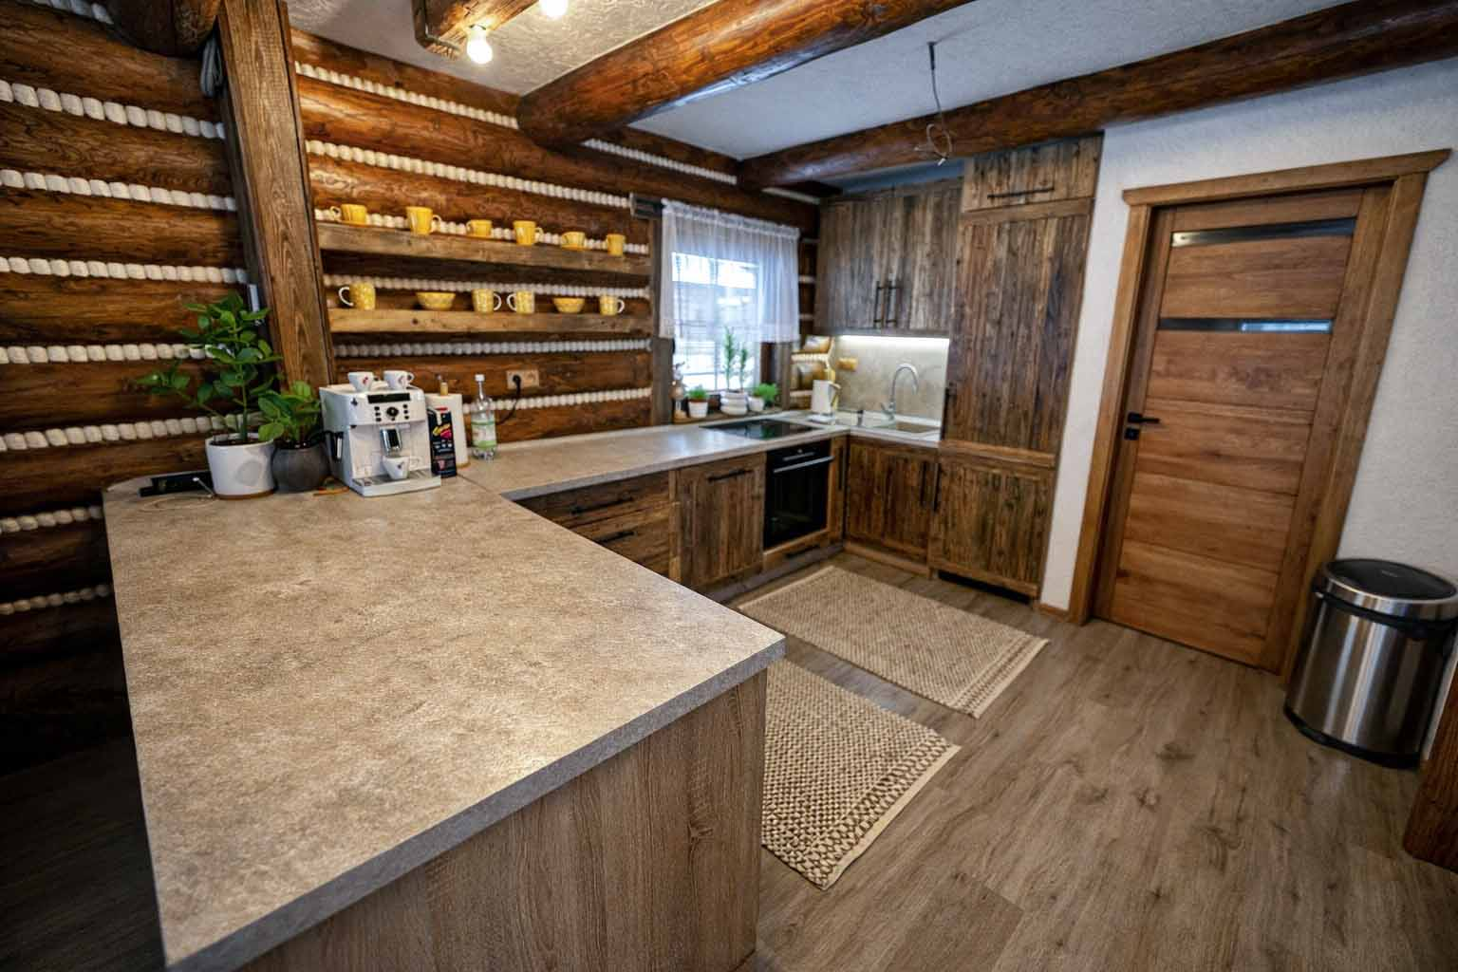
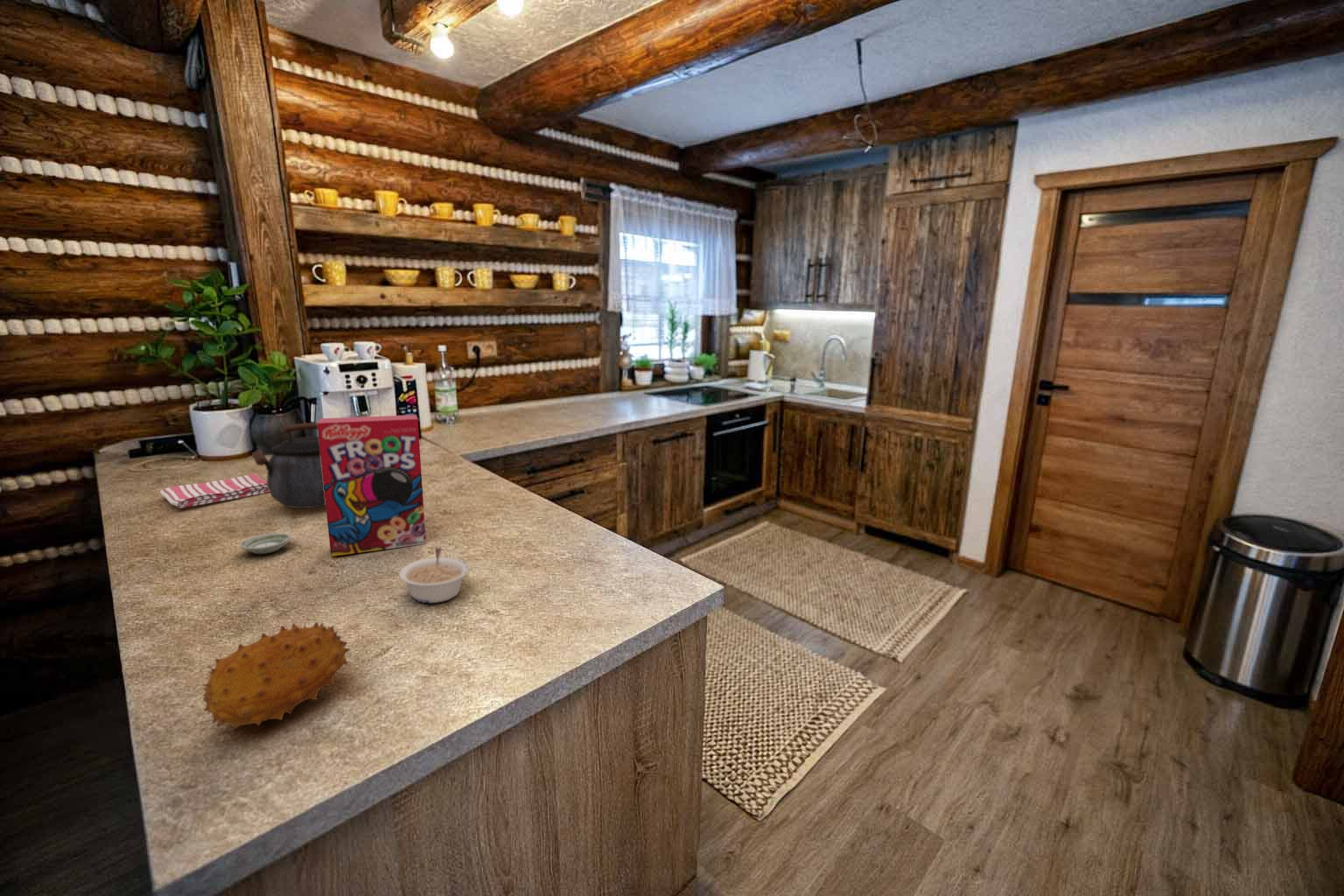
+ cereal box (374, 483)
+ saucer (266, 544)
+ legume (433, 578)
+ kettle (310, 465)
+ dish towel (218, 488)
+ fruit (281, 669)
